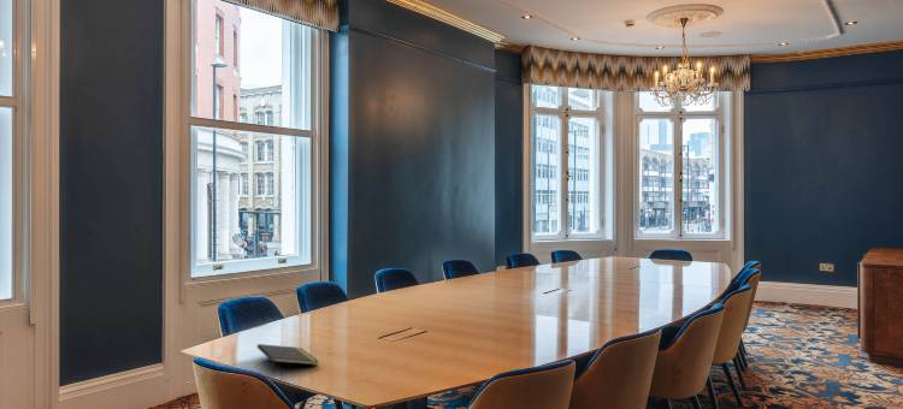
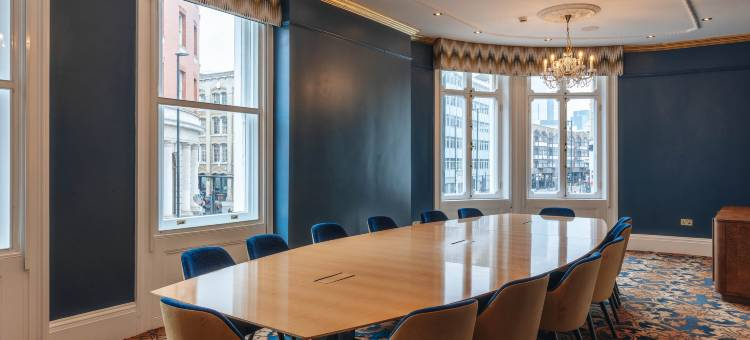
- notepad (287, 354)
